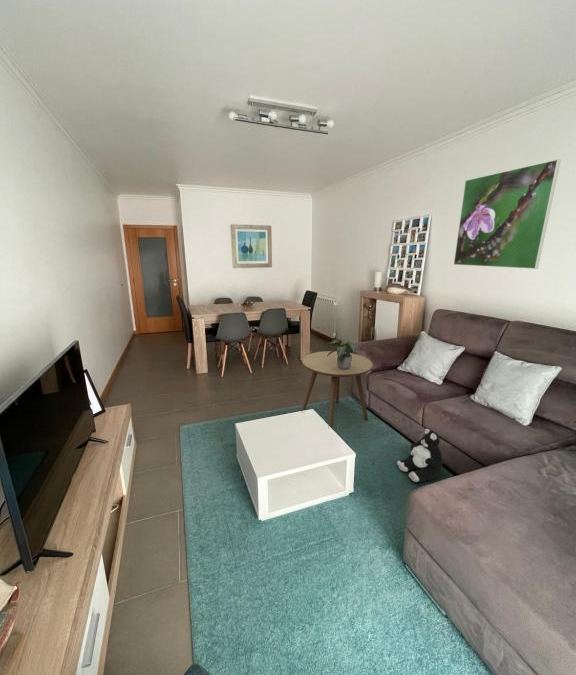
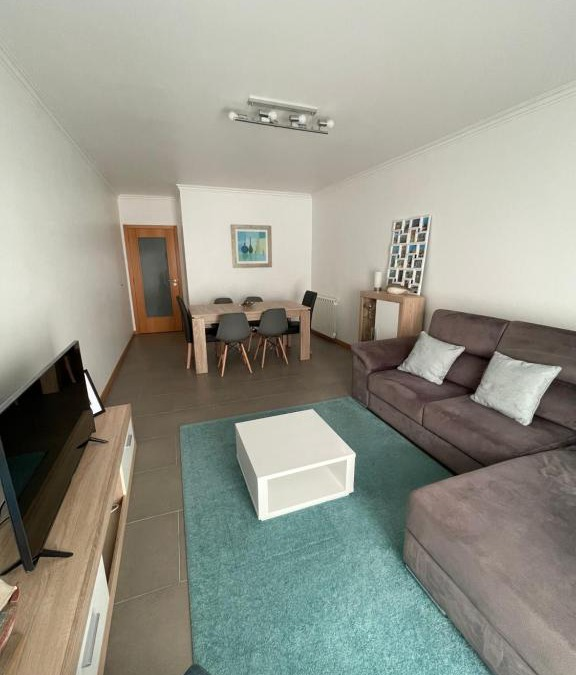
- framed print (498, 220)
- plush toy (423, 452)
- side table (335, 389)
- potted plant (342, 354)
